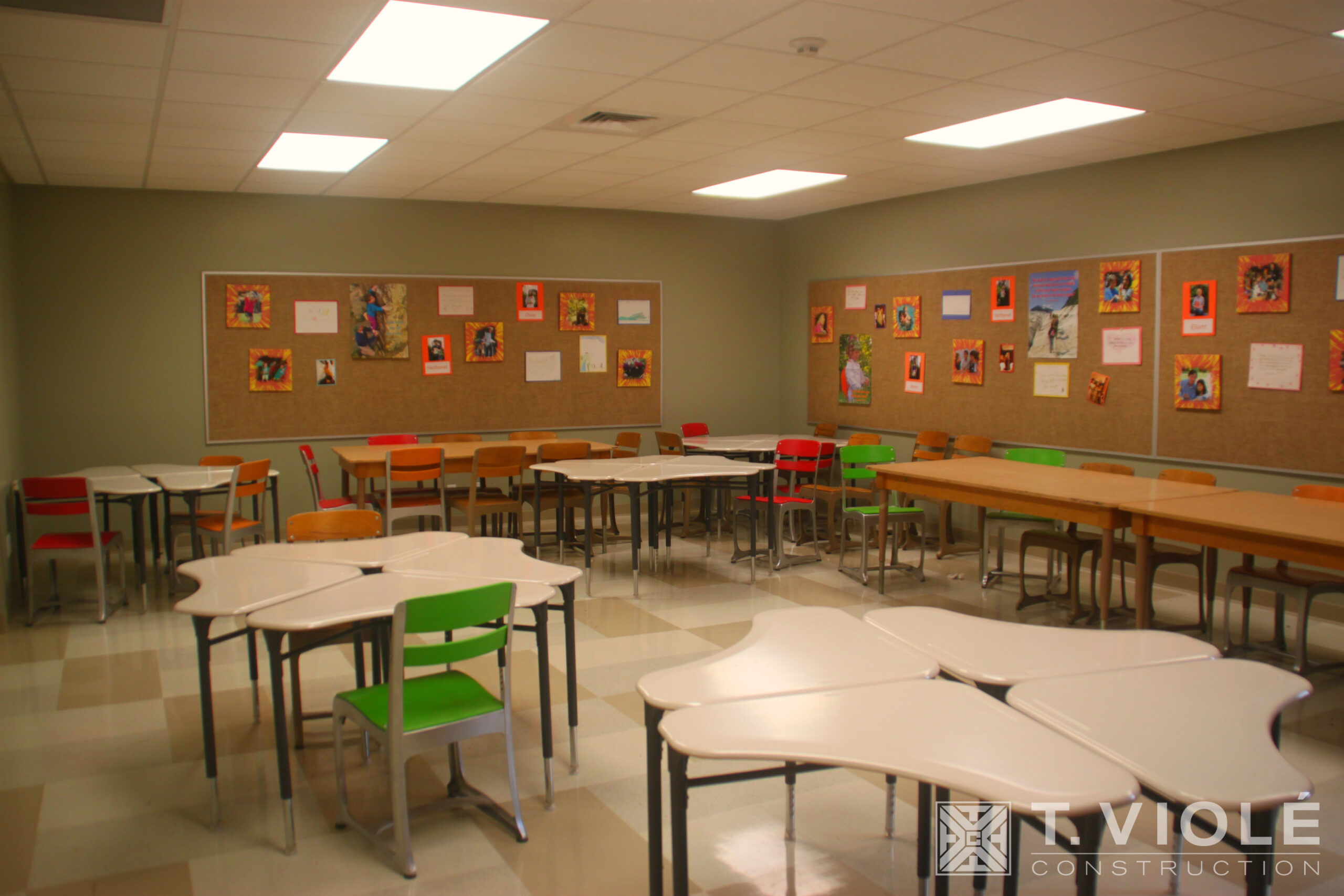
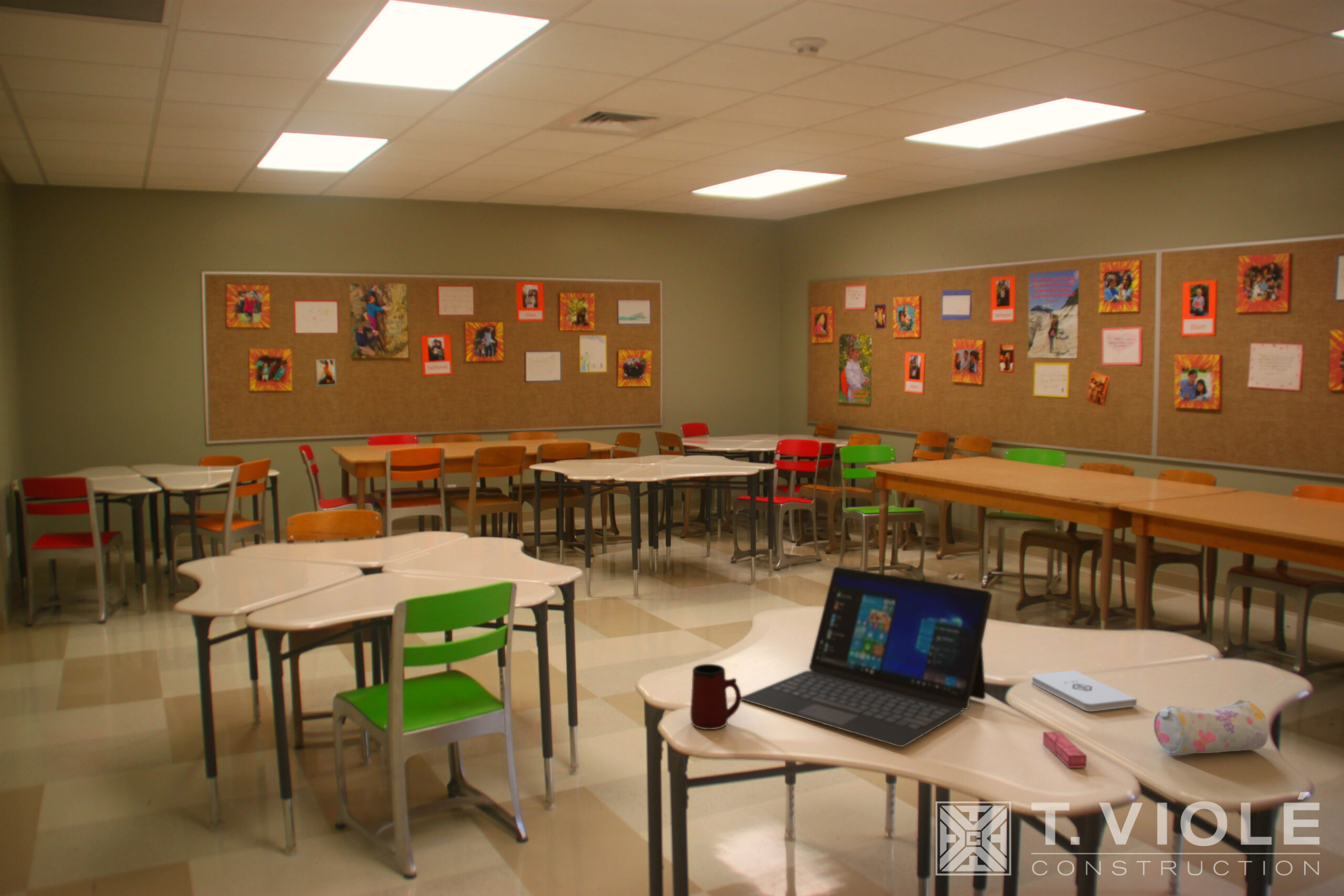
+ pencil case (1211, 728)
+ eraser (1064, 749)
+ laptop (865, 645)
+ mug (716, 695)
+ notepad (1080, 690)
